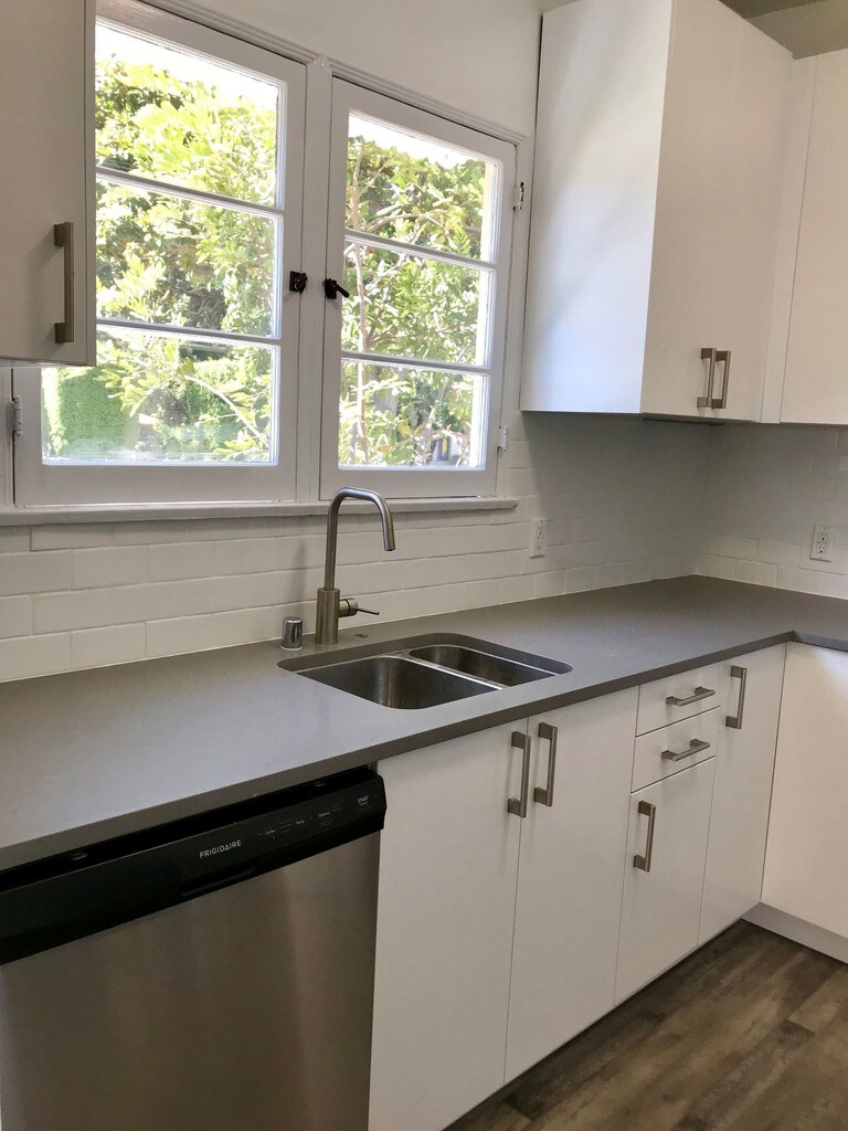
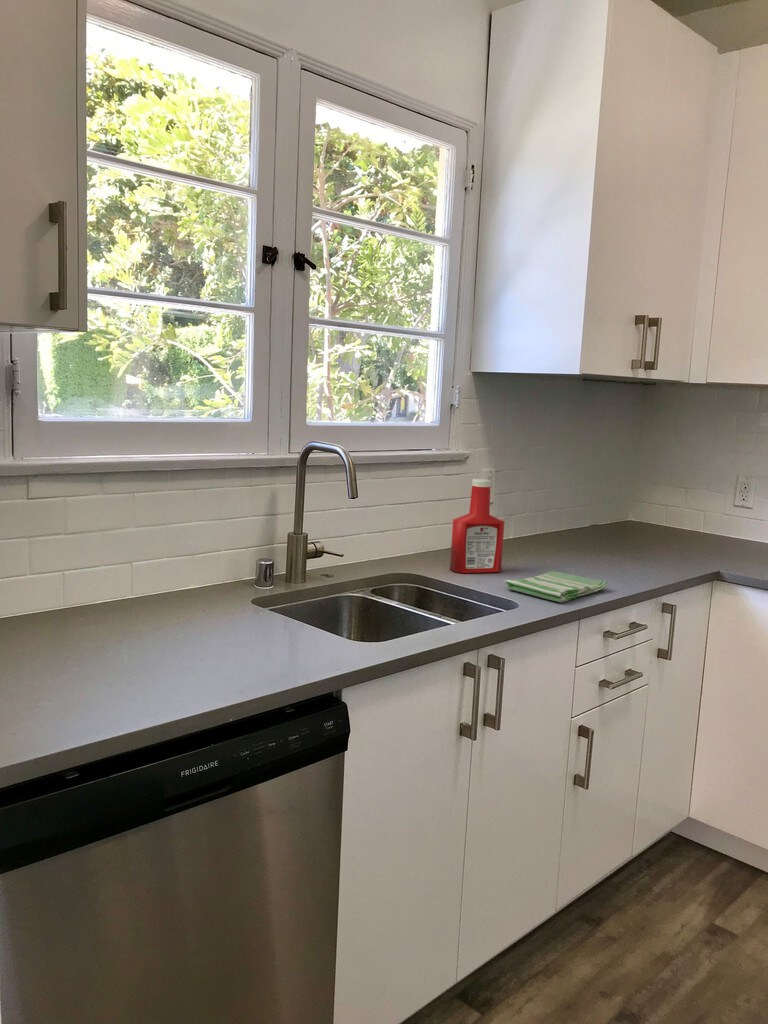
+ dish towel (556, 584)
+ soap bottle (478, 525)
